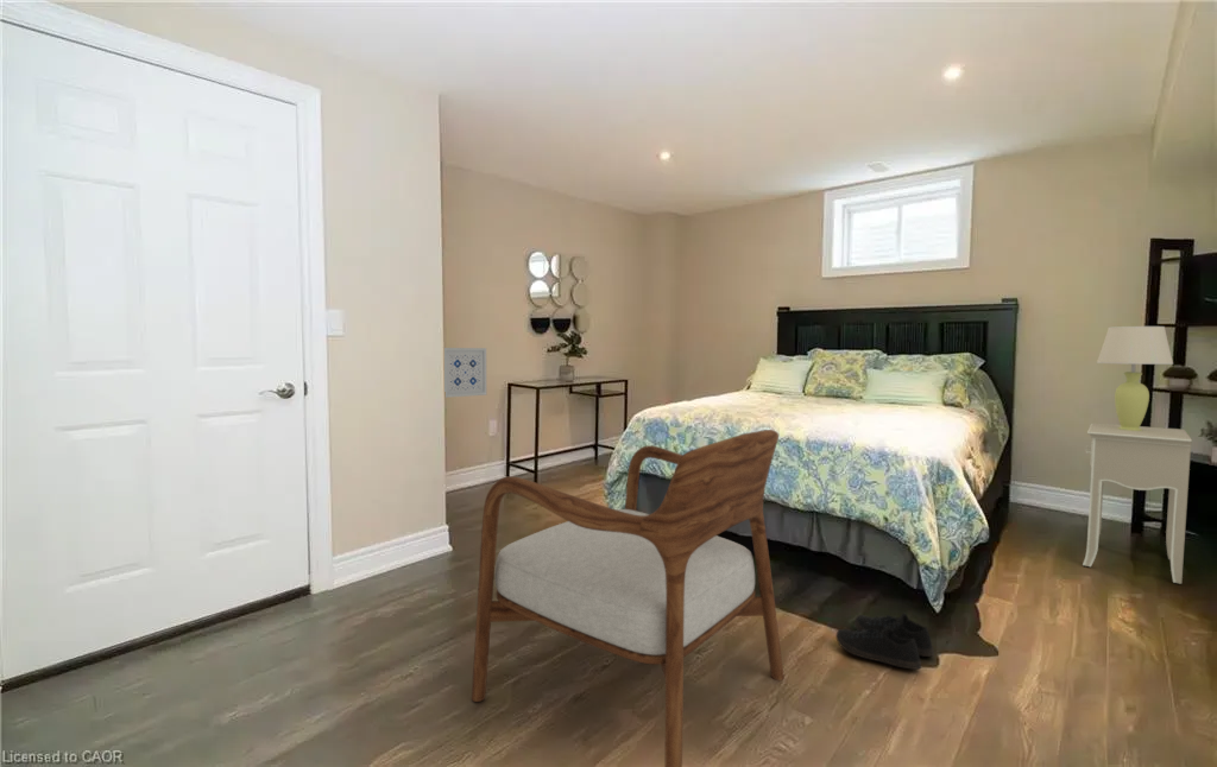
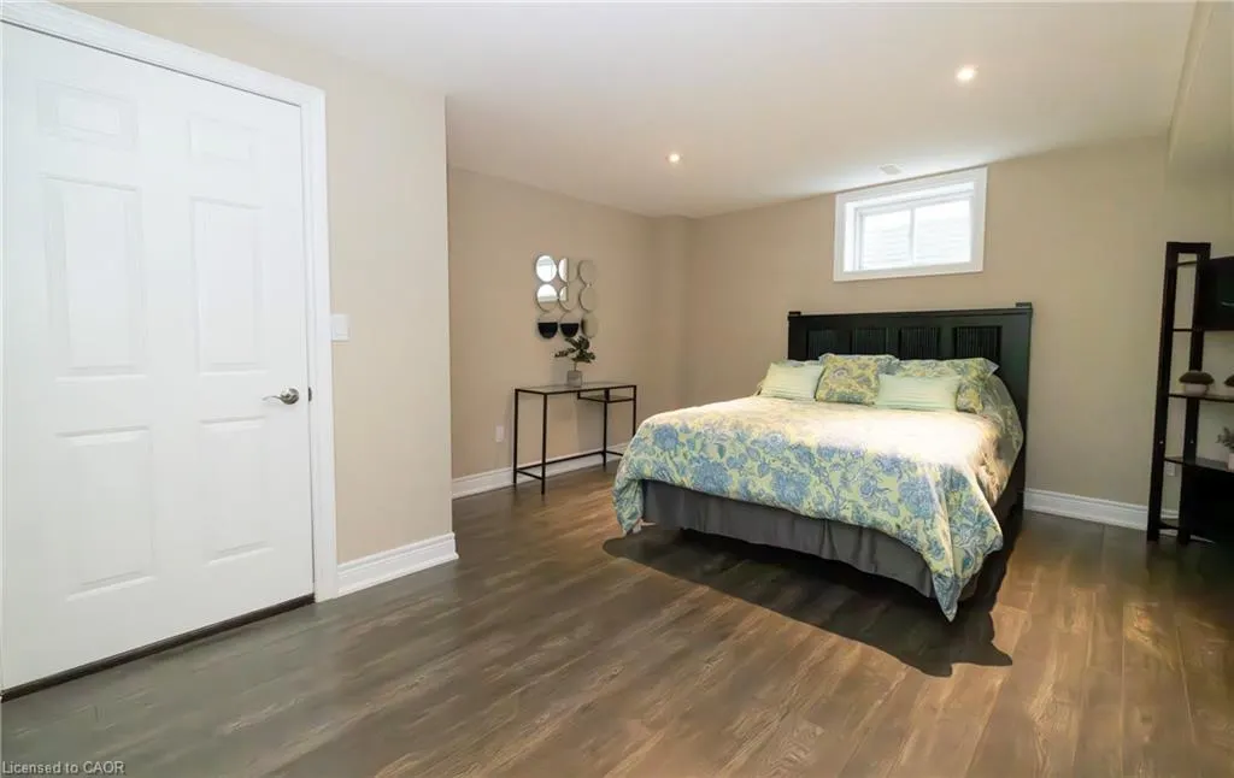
- table lamp (1133, 378)
- armchair (637, 554)
- nightstand (1130, 488)
- shoe (885, 633)
- wall art (465, 372)
